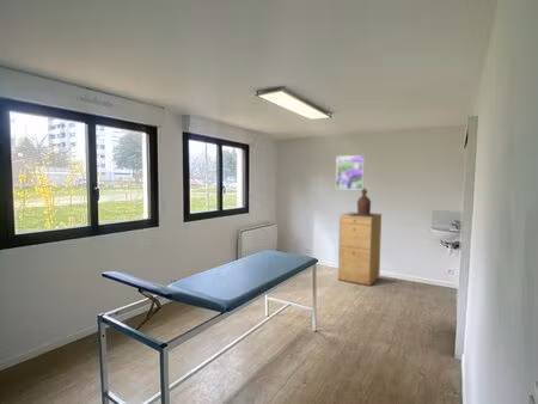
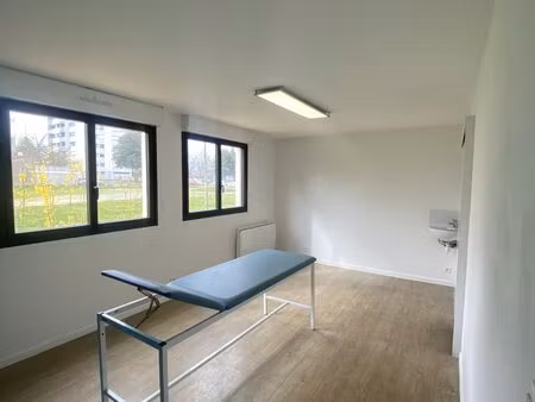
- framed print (349, 172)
- filing cabinet (360, 246)
- lantern (363, 201)
